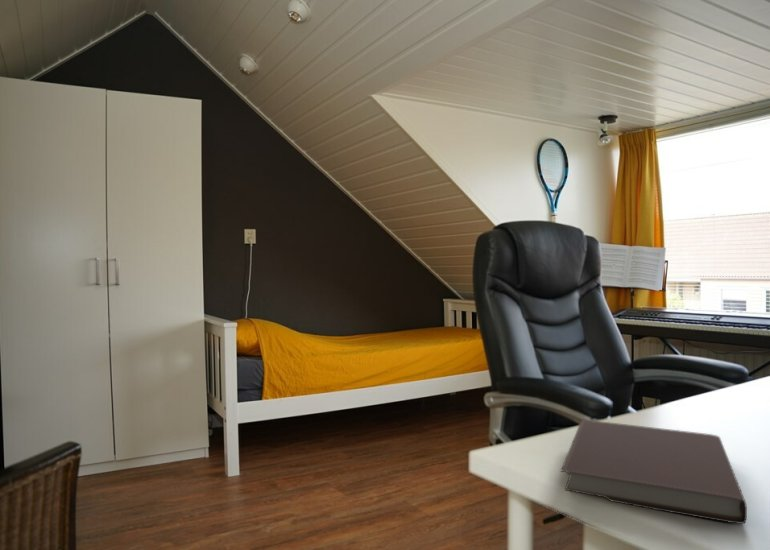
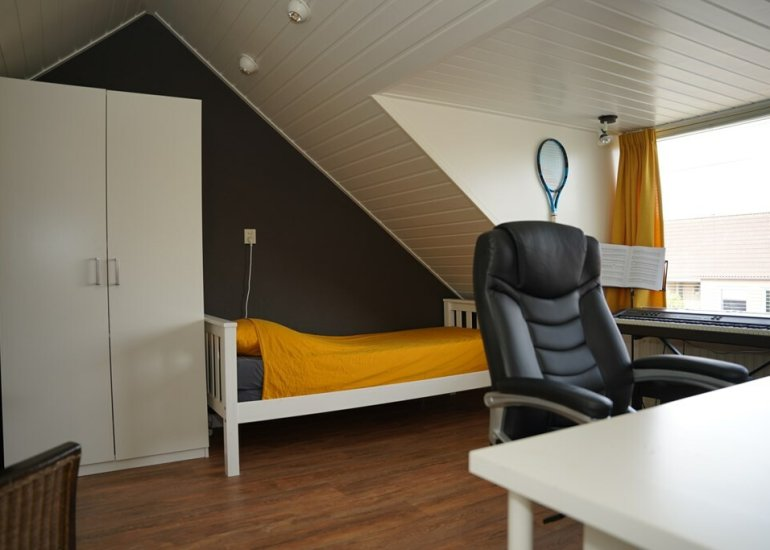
- notebook (647, 461)
